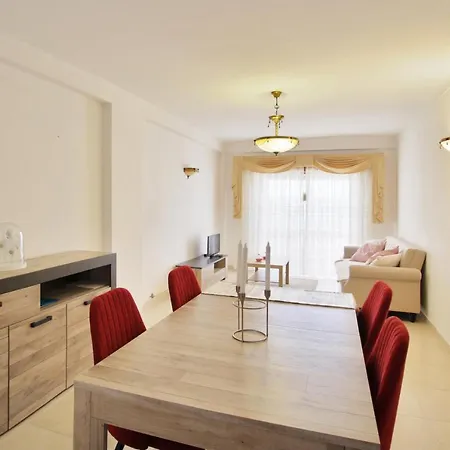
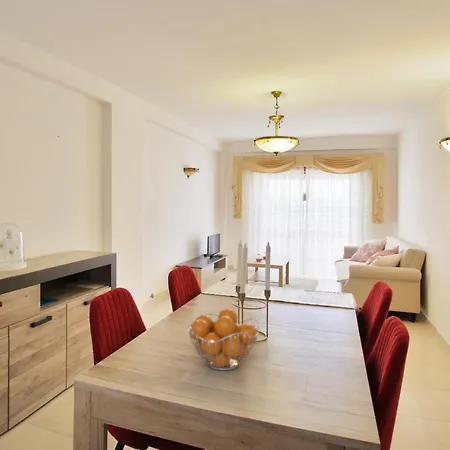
+ fruit basket (223, 338)
